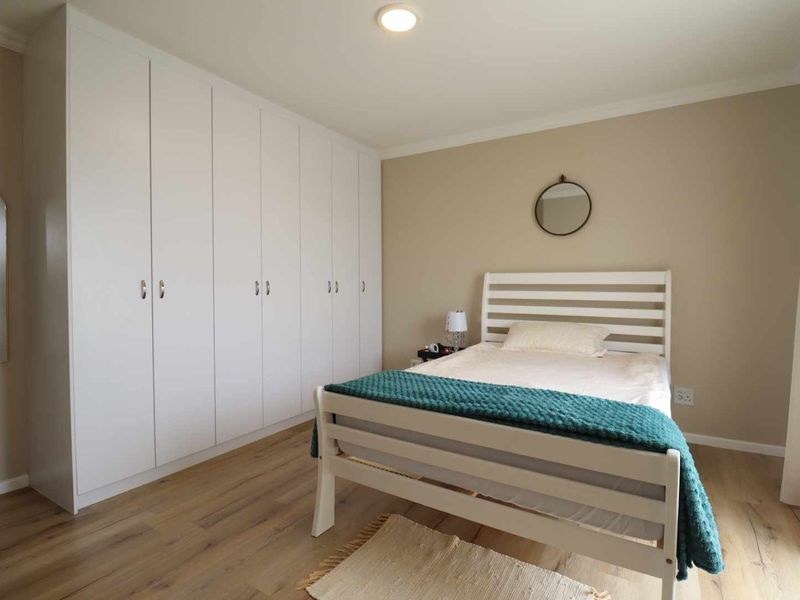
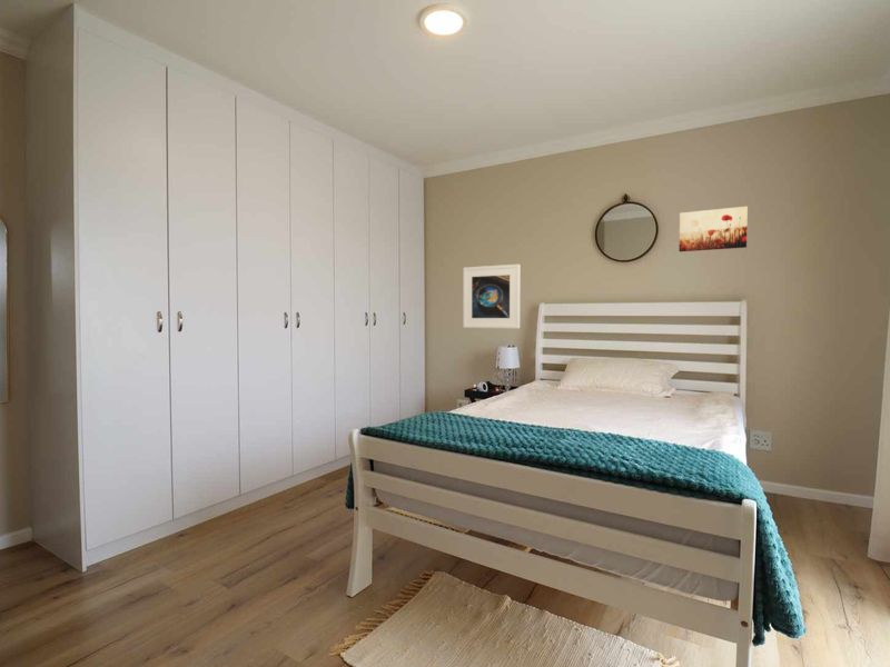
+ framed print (491, 297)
+ wall art (712, 229)
